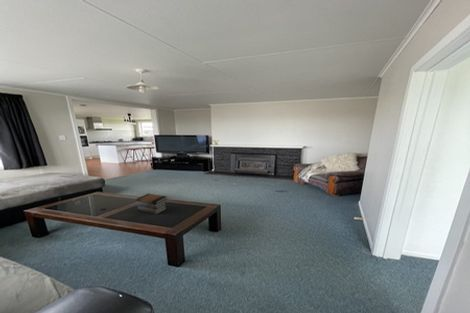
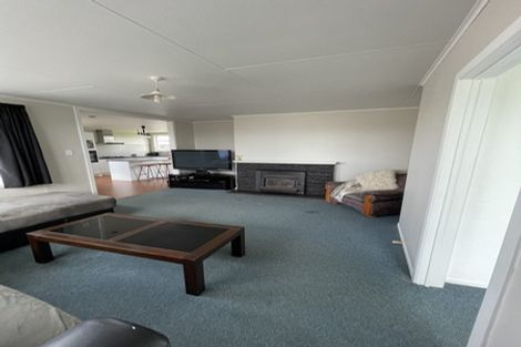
- book stack (152, 203)
